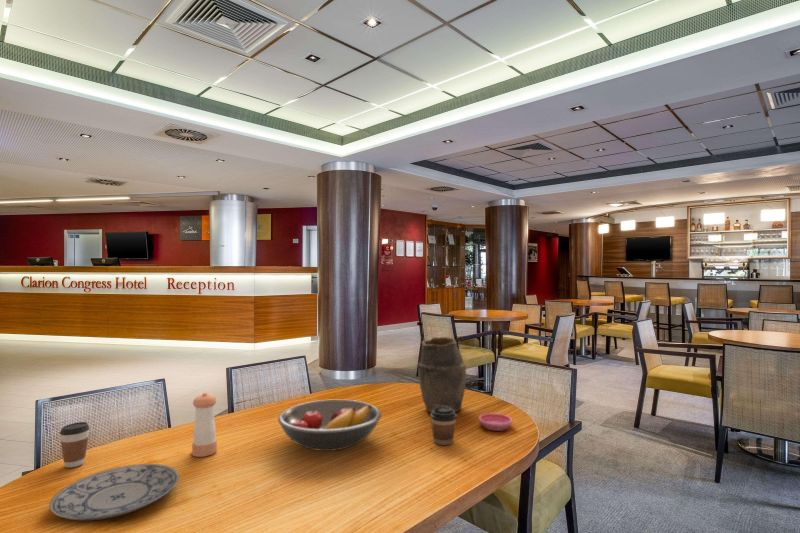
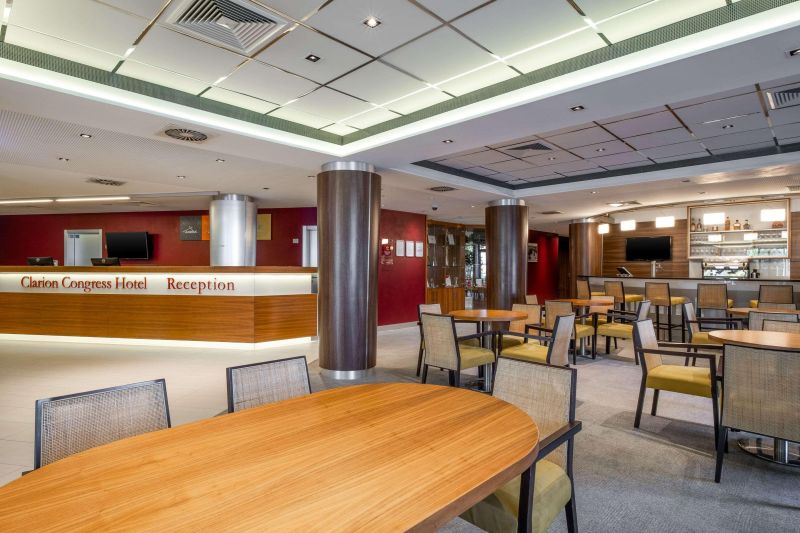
- saucer (495, 422)
- vase (441, 374)
- pepper shaker (204, 422)
- coffee cup (74, 444)
- fruit bowl (330, 424)
- coffee cup (443, 423)
- plate (118, 493)
